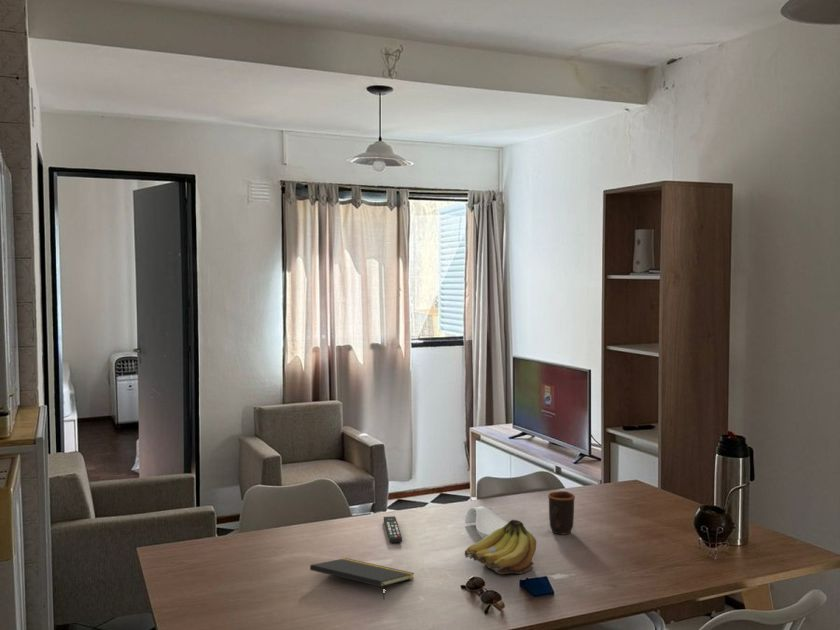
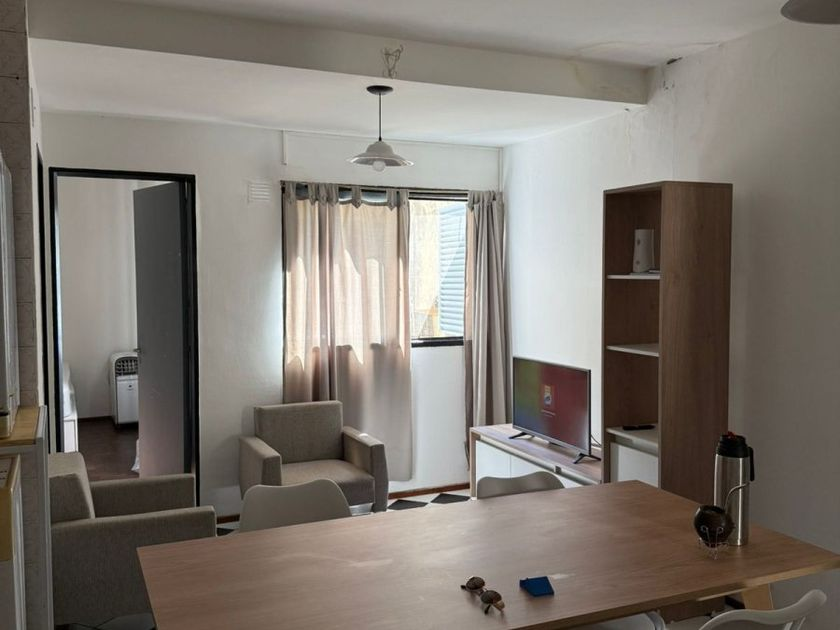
- mug (559, 514)
- remote control (392, 528)
- spoon rest (486, 523)
- fruit (500, 545)
- notepad (362, 571)
